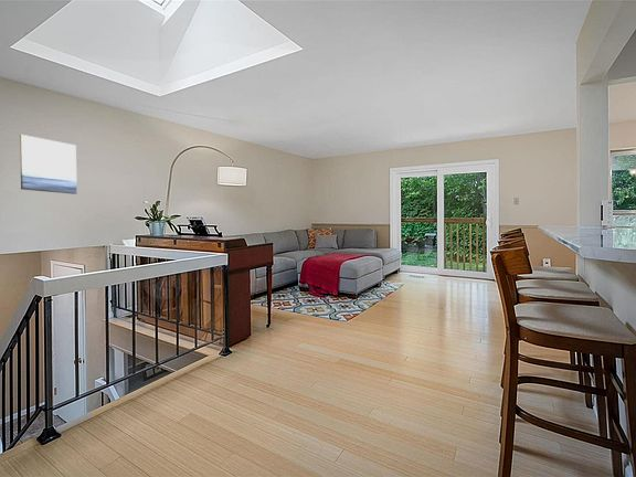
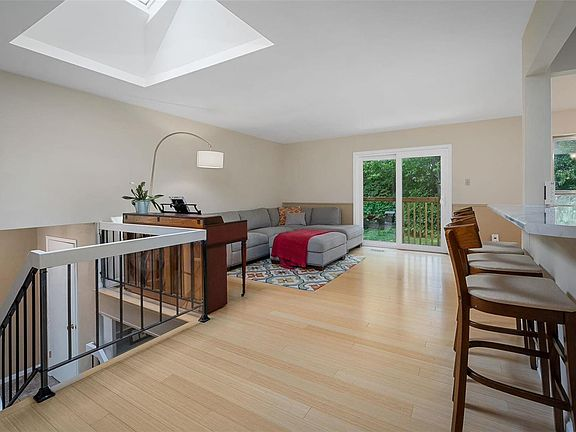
- wall art (50, 166)
